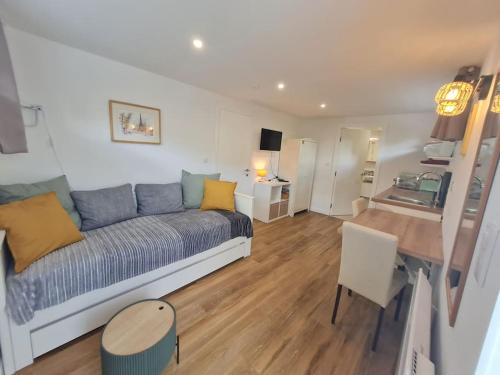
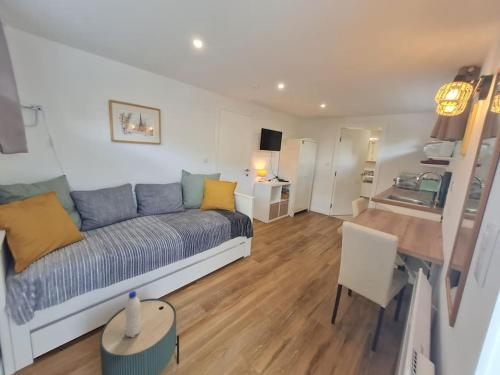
+ water bottle (132, 313)
